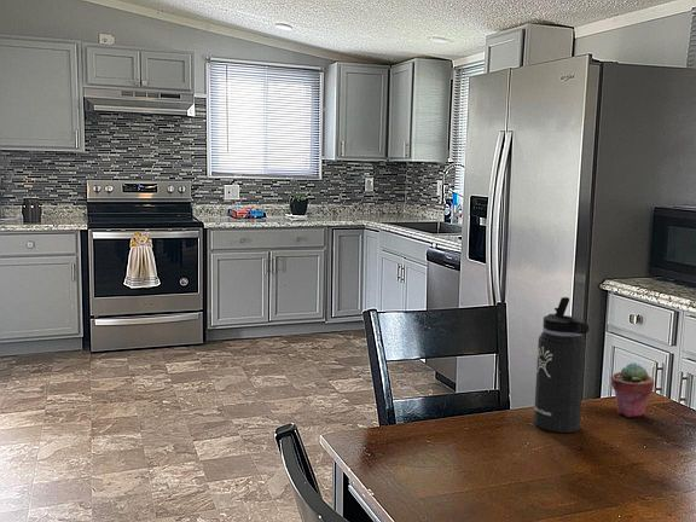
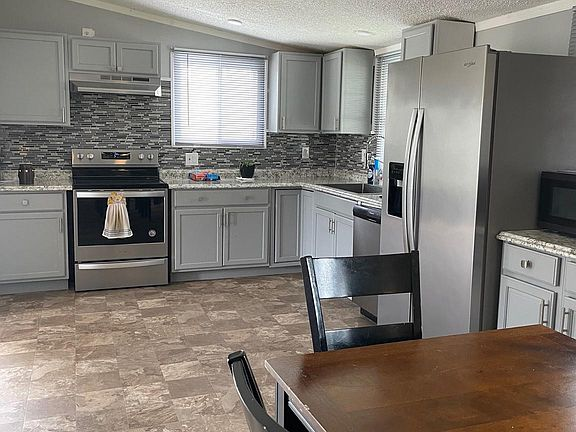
- thermos bottle (563, 362)
- potted succulent (632, 387)
